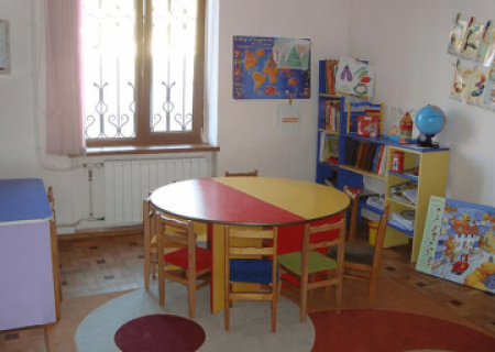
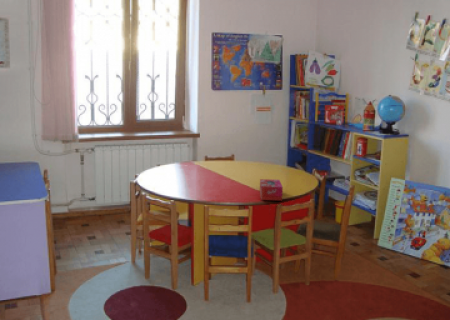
+ tissue box (270, 189)
